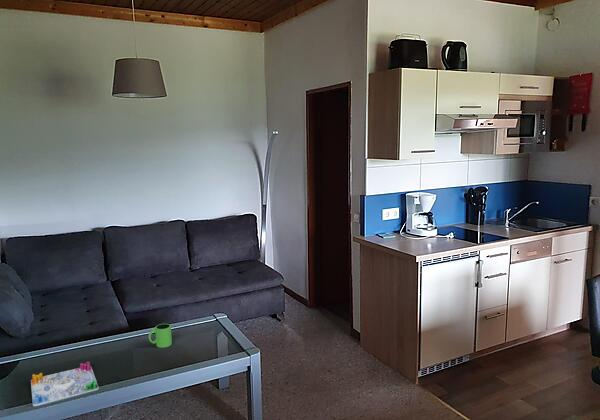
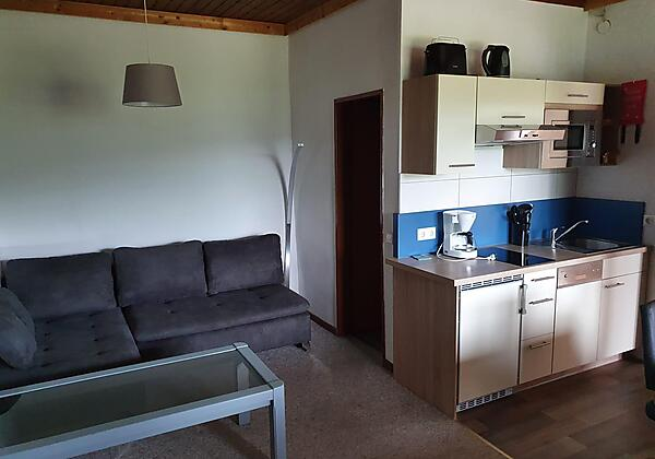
- mug (159, 336)
- board game (64, 381)
